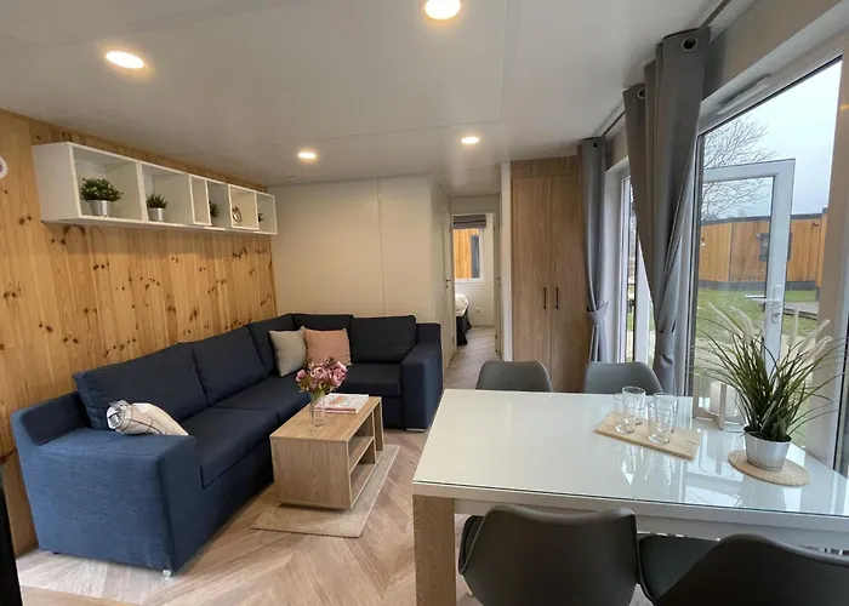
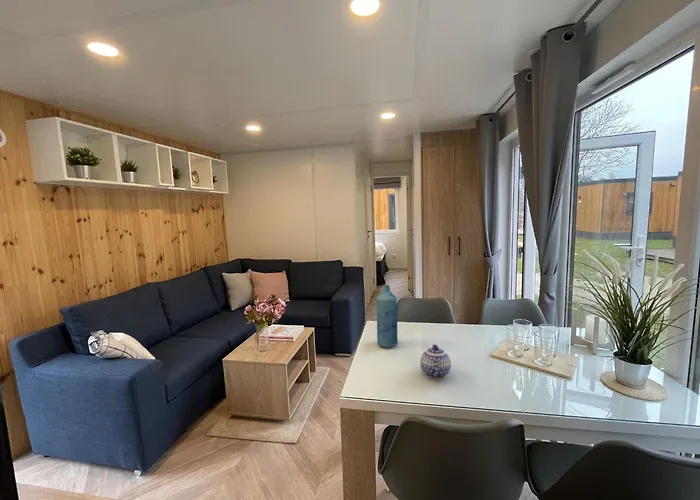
+ bottle (386, 315)
+ teapot (435, 360)
